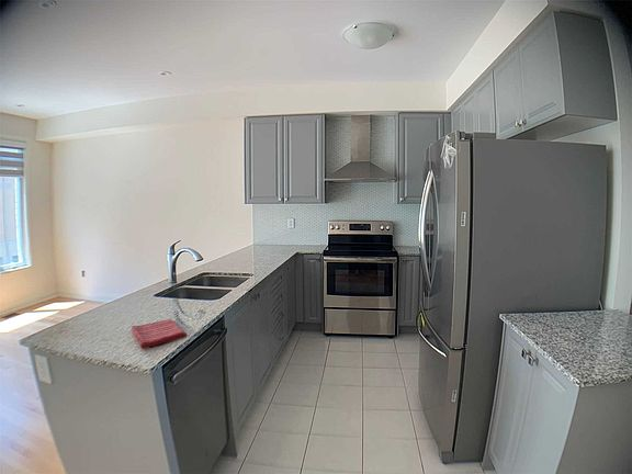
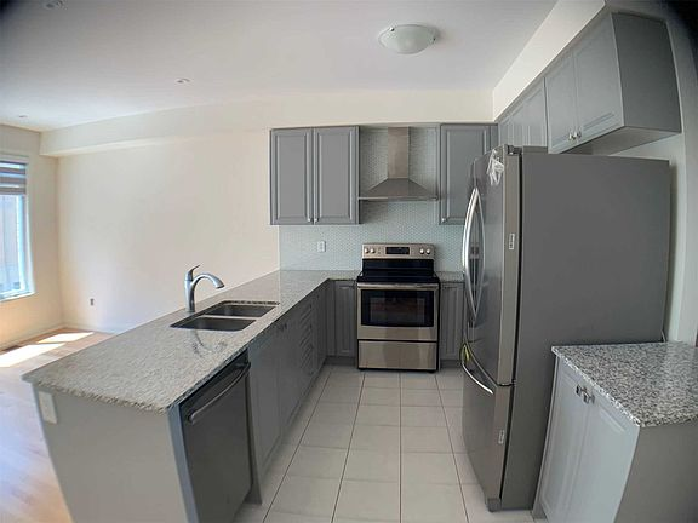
- dish towel (158, 331)
